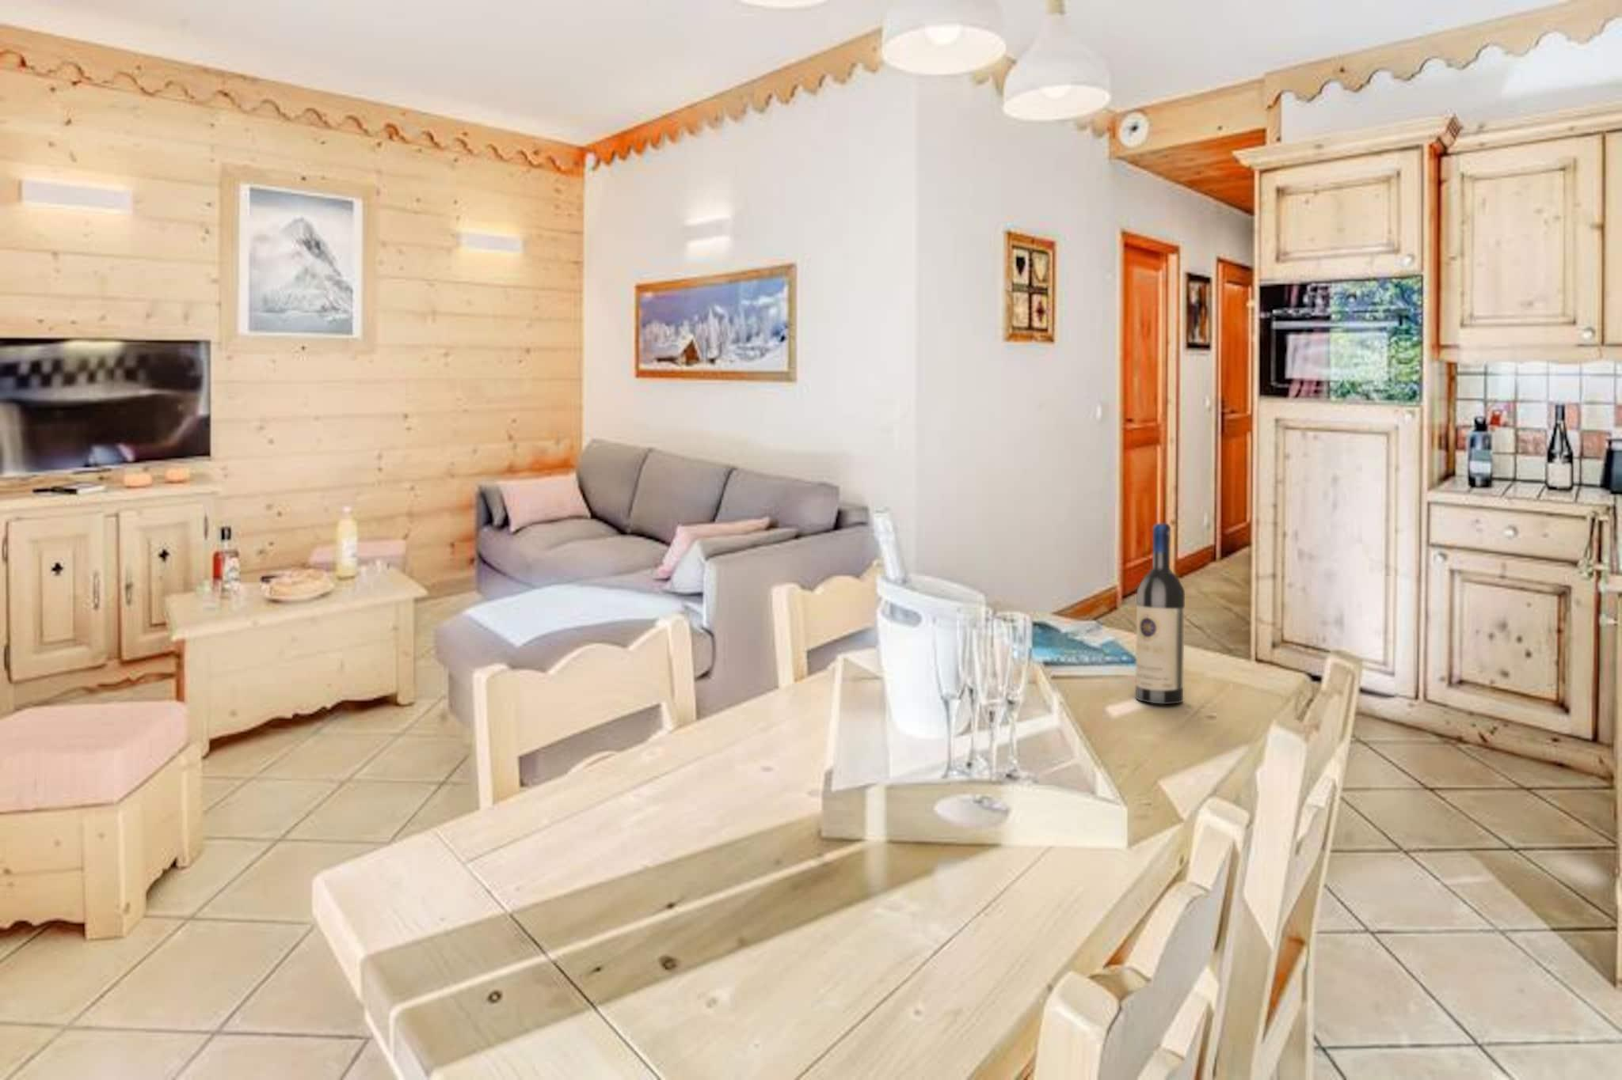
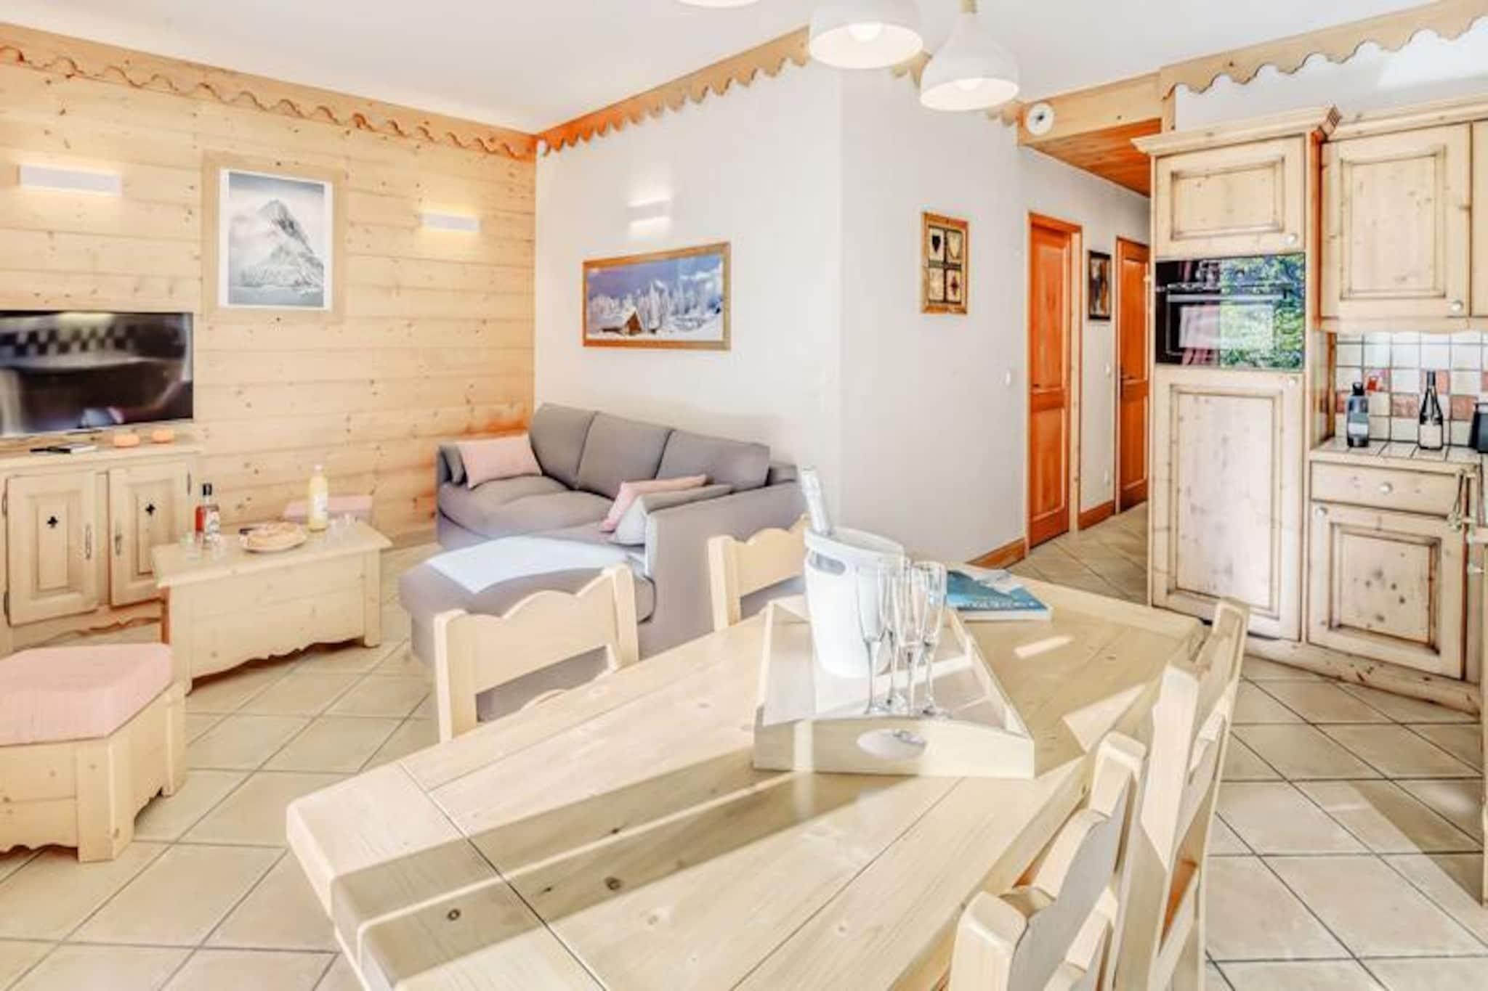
- wine bottle (1160, 611)
